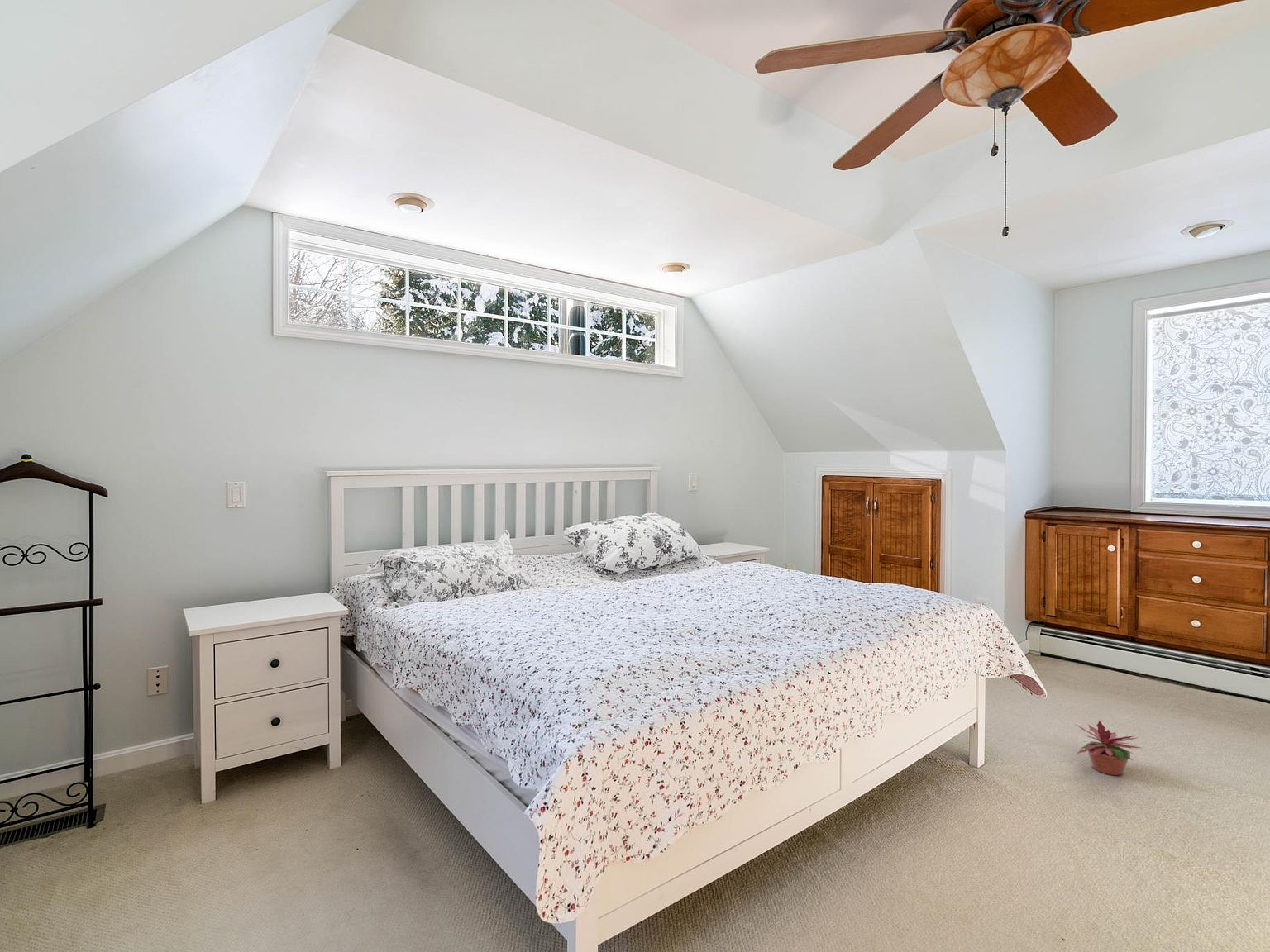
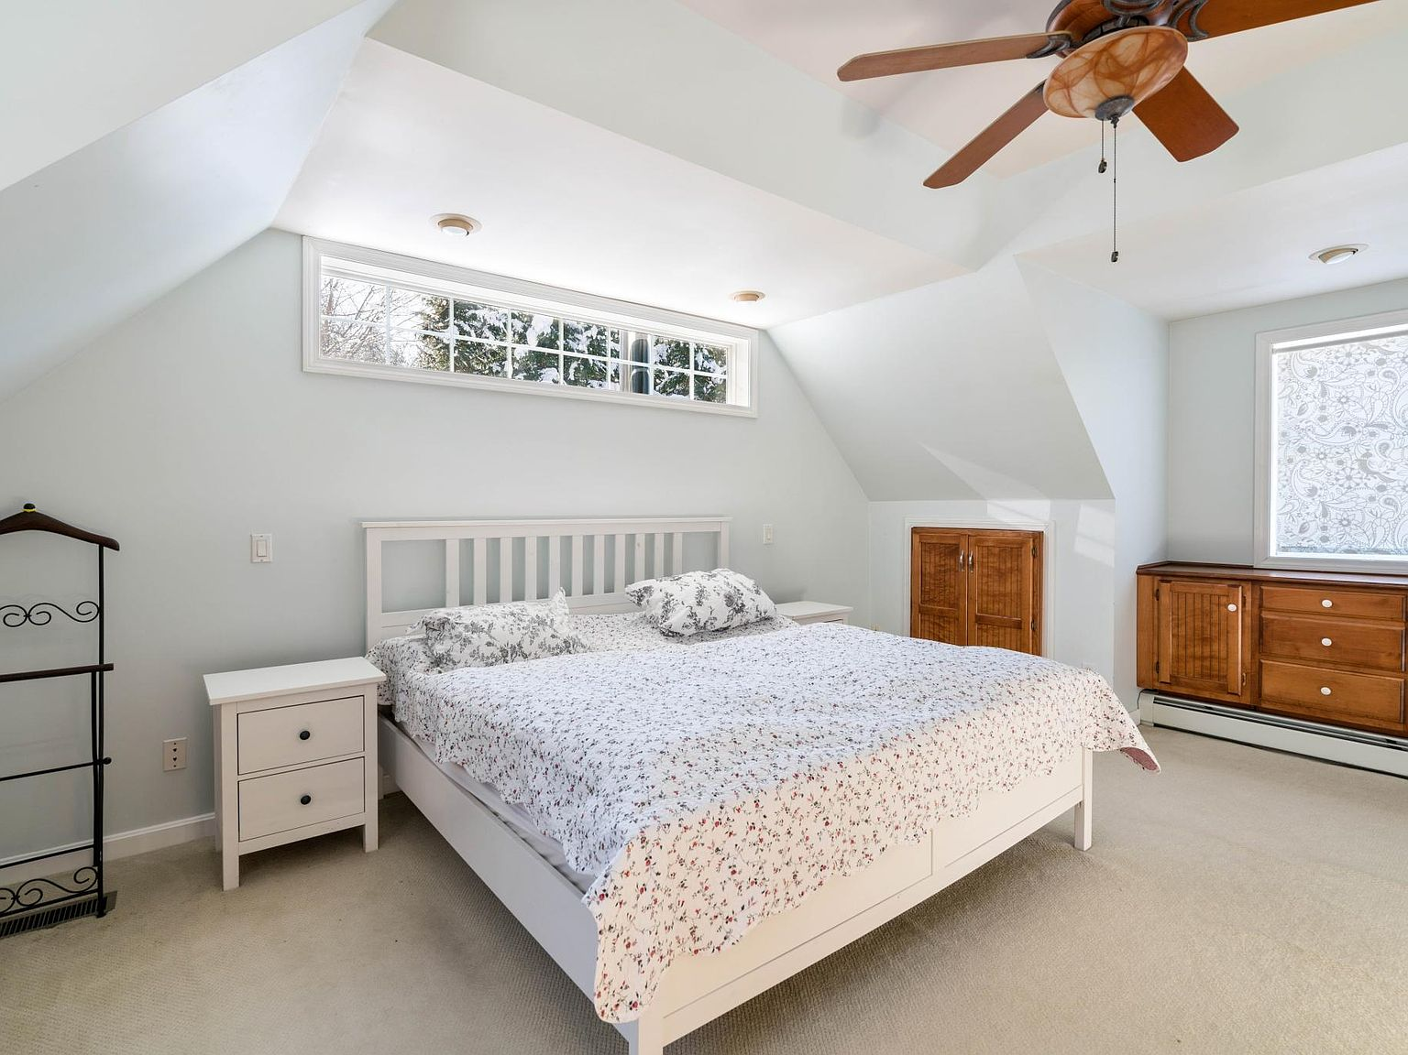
- potted plant (1107, 744)
